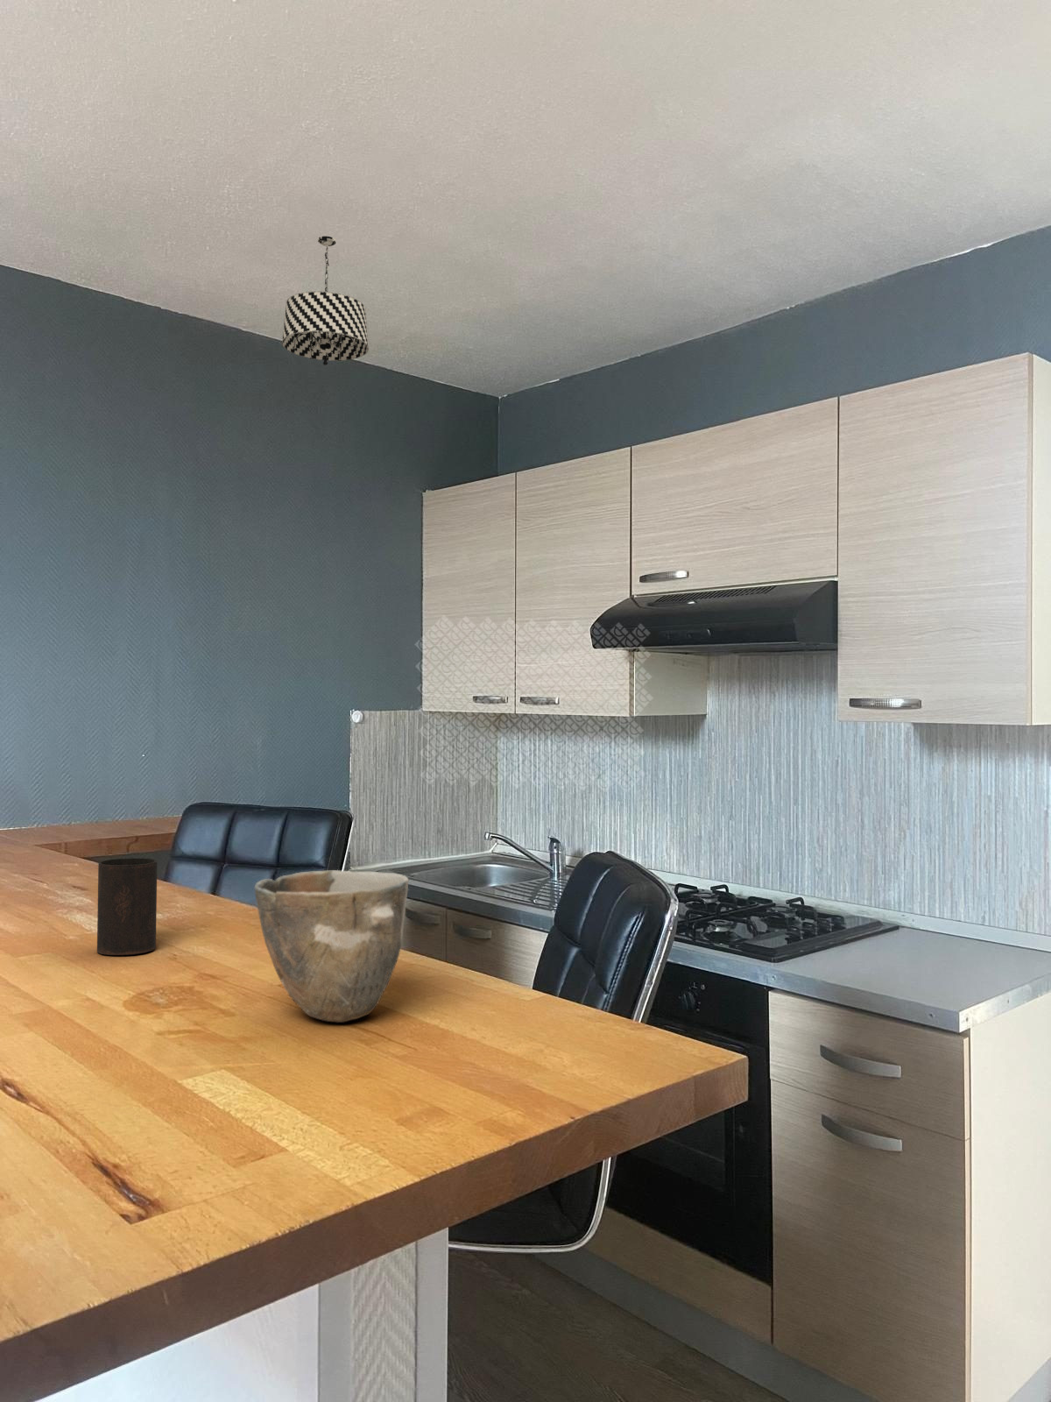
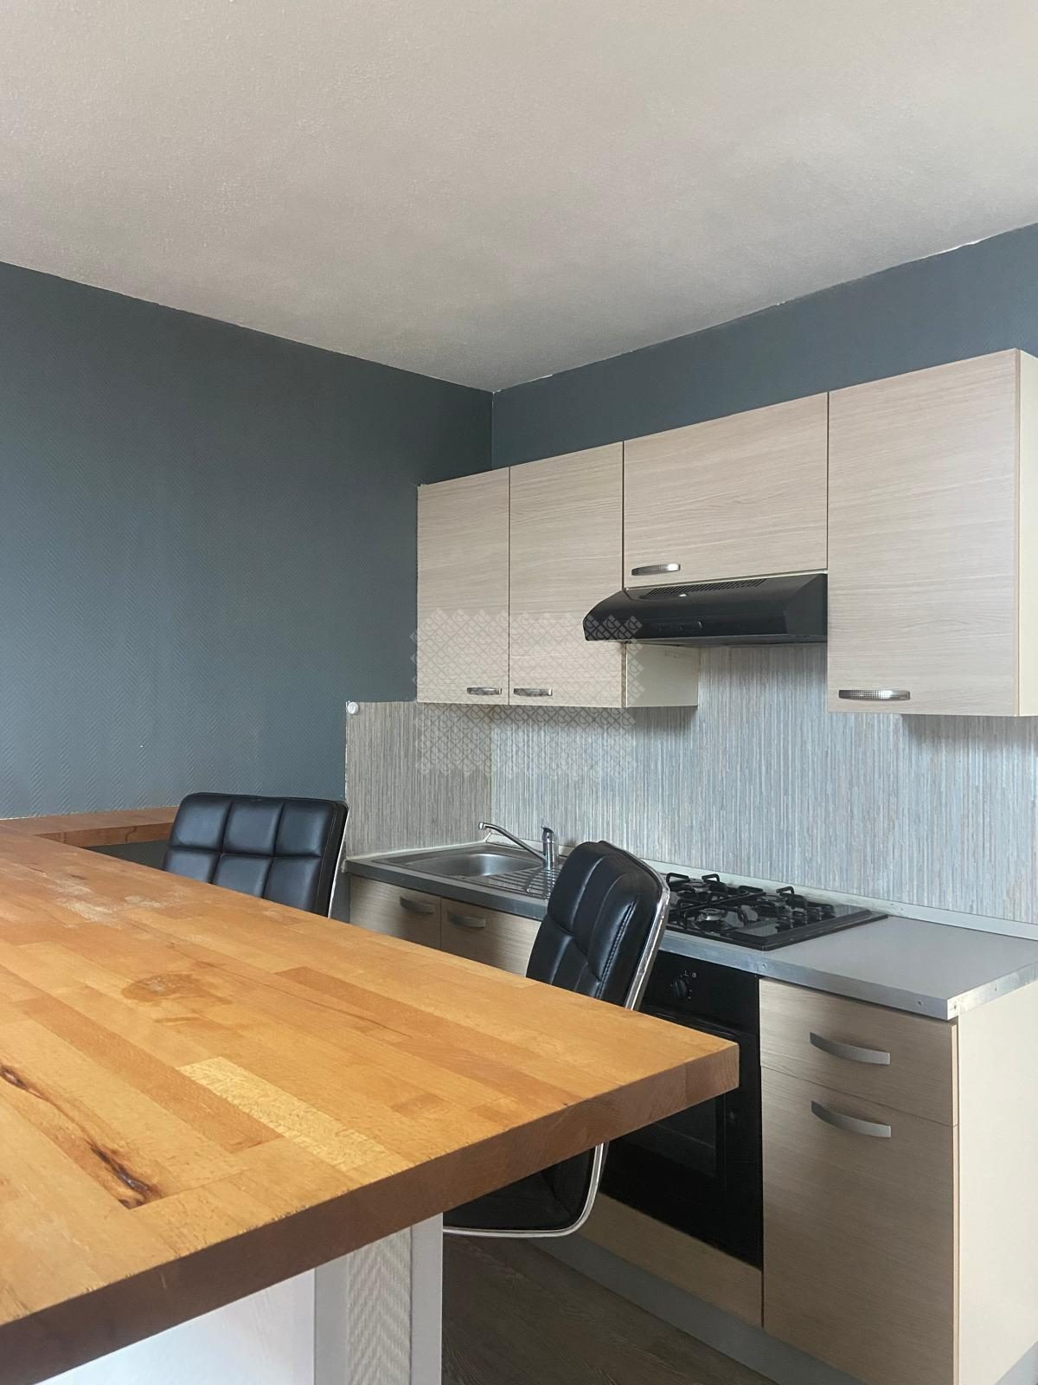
- pendant light (326, 302)
- cup (127, 905)
- ceramic bowl (332, 946)
